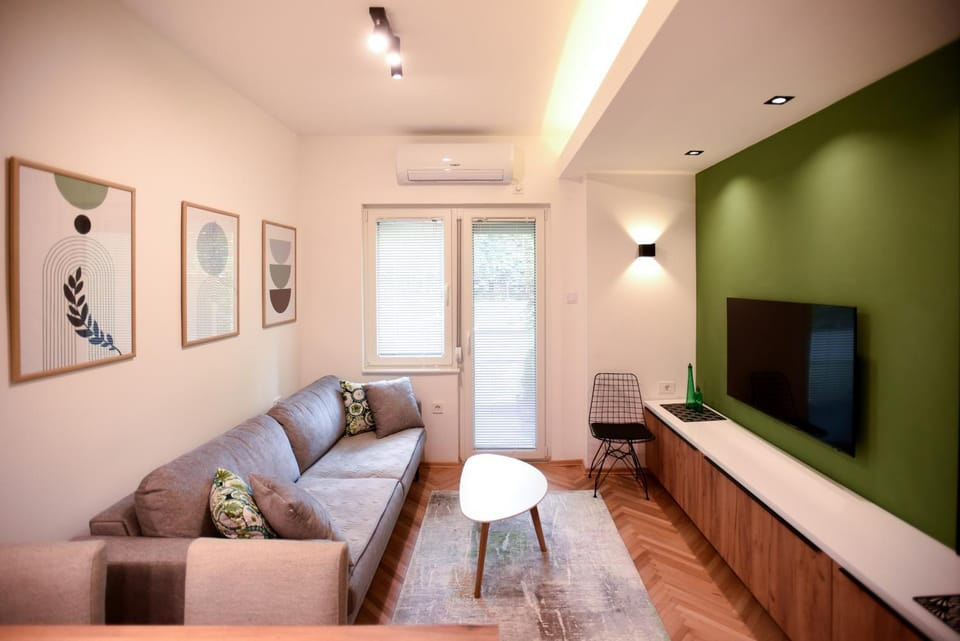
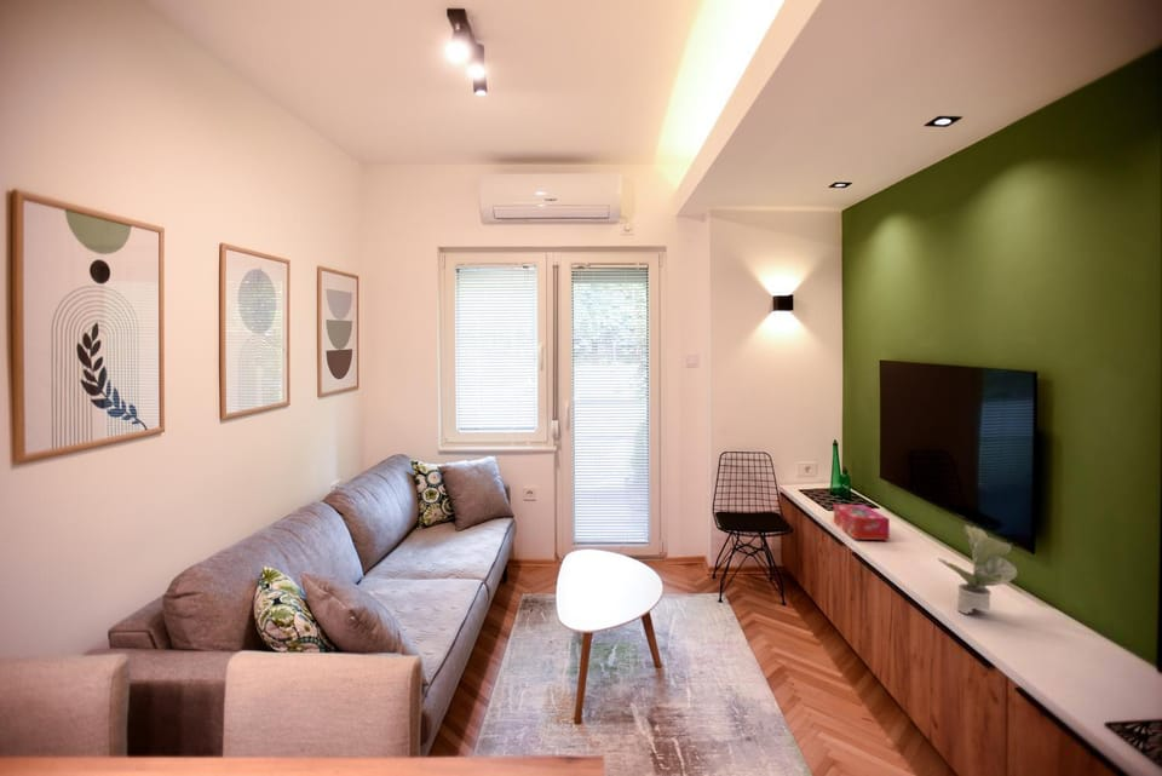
+ potted plant (979, 574)
+ tissue box (859, 521)
